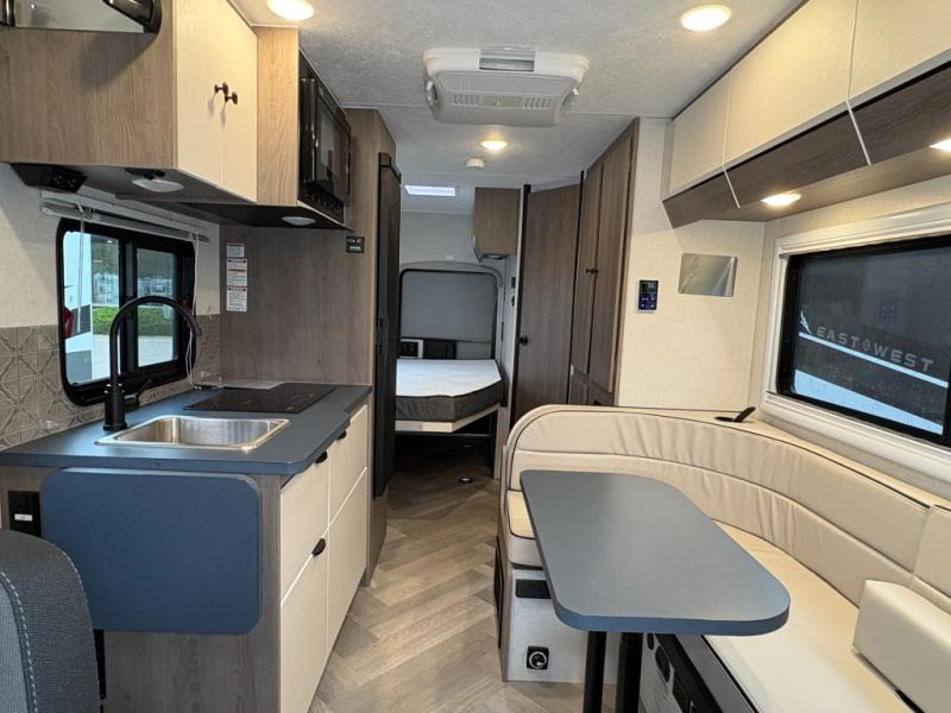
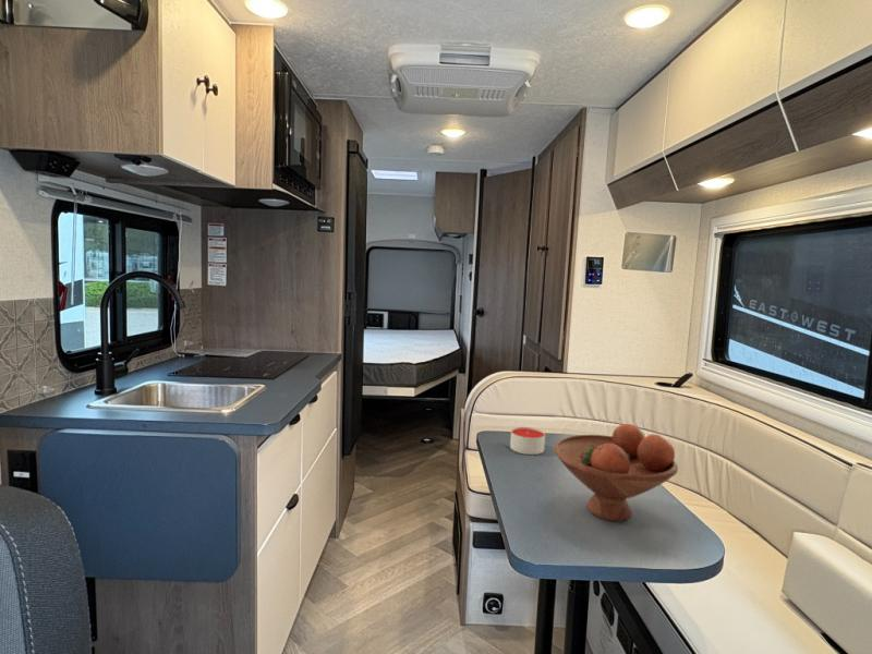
+ fruit bowl (611, 471)
+ candle (528, 439)
